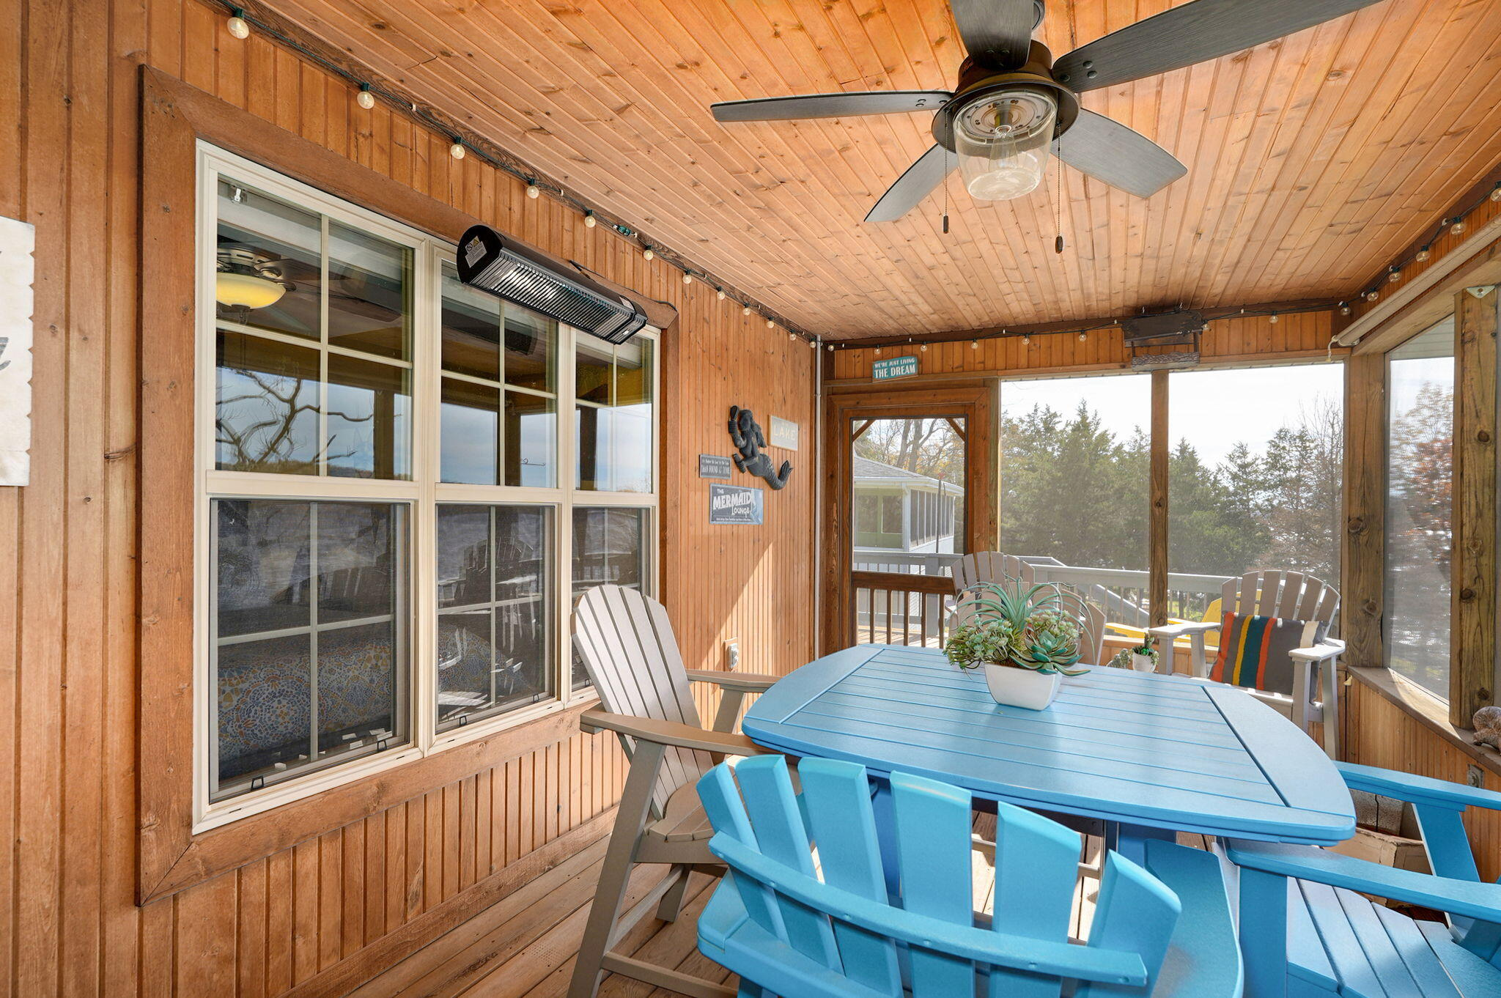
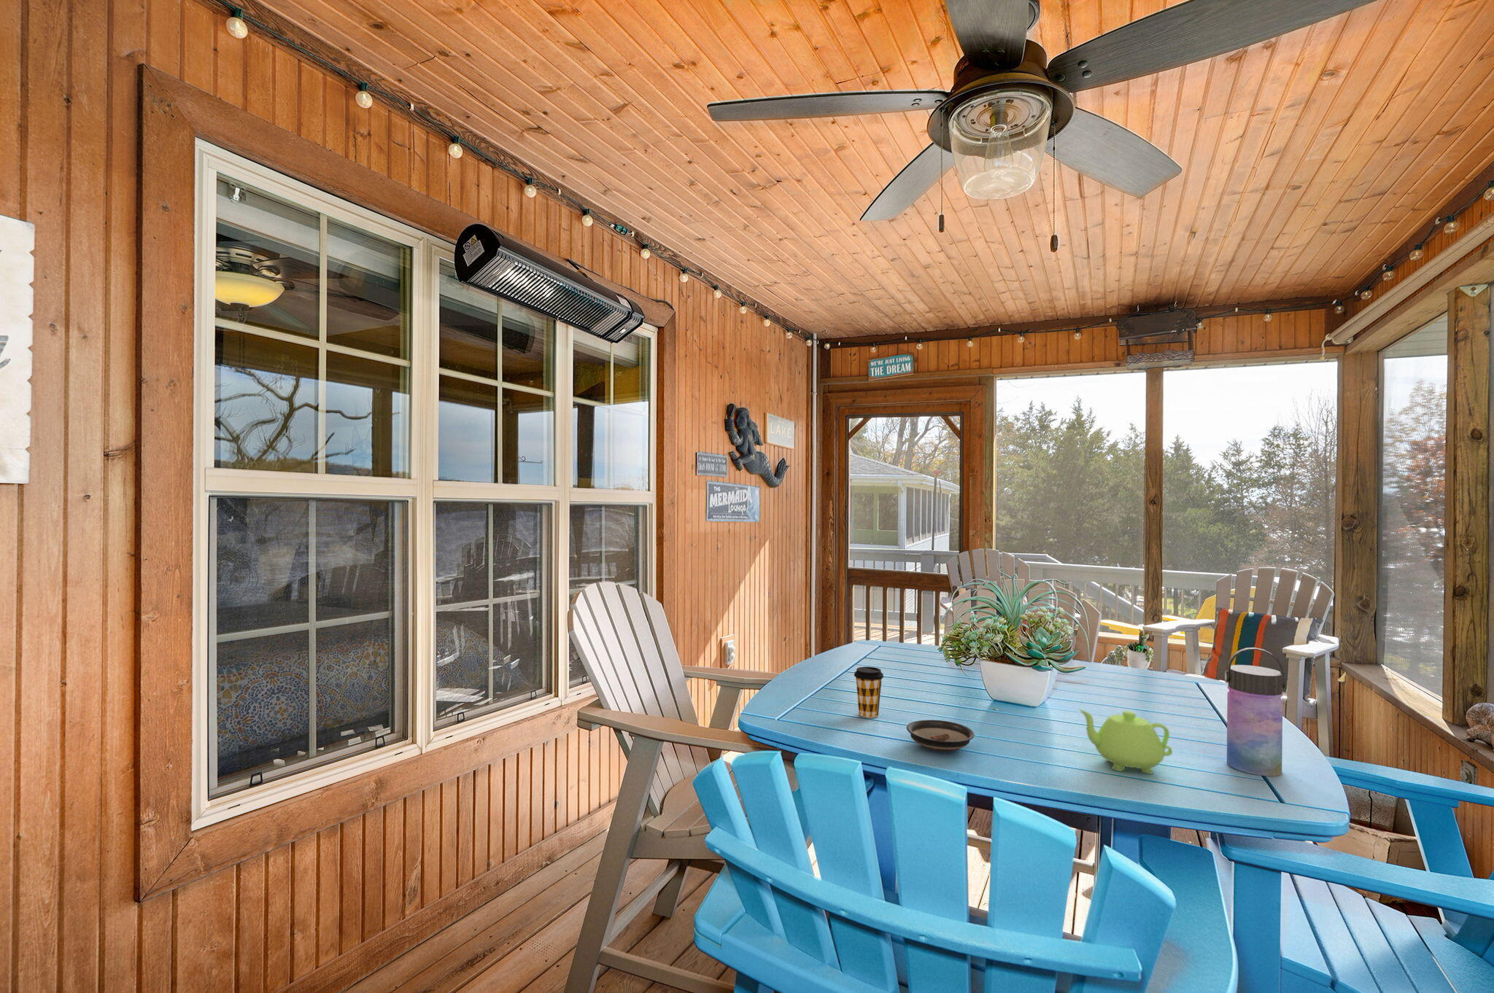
+ coffee cup (868, 692)
+ teapot (1124, 738)
+ saucer (940, 738)
+ water bottle (1253, 707)
